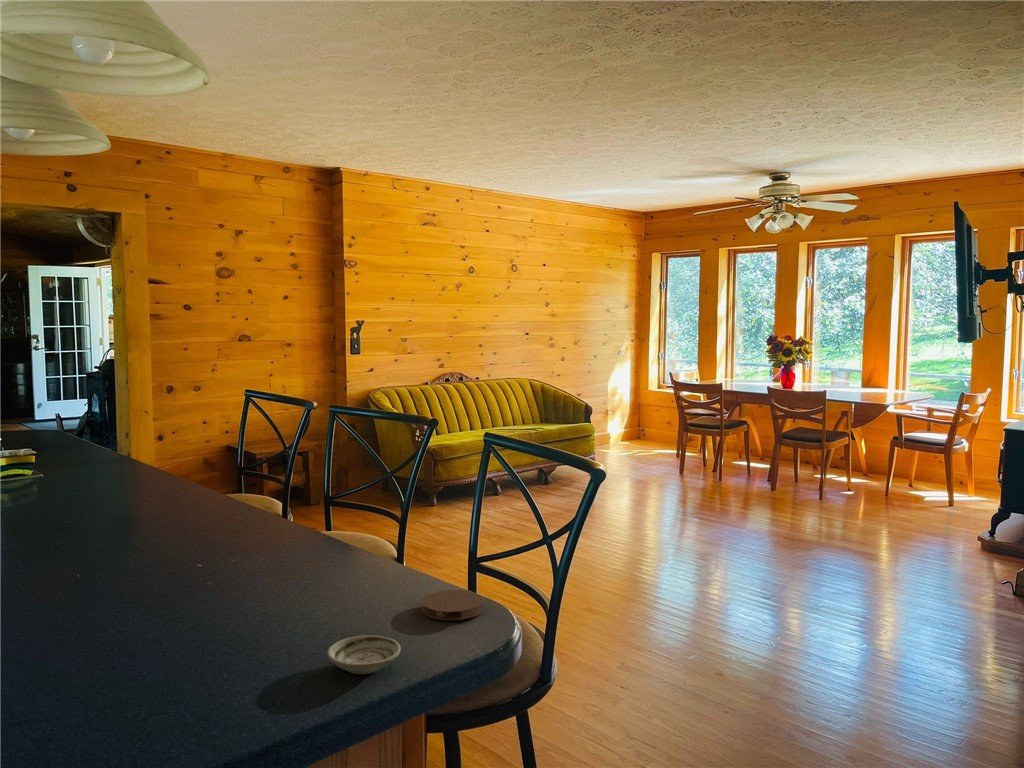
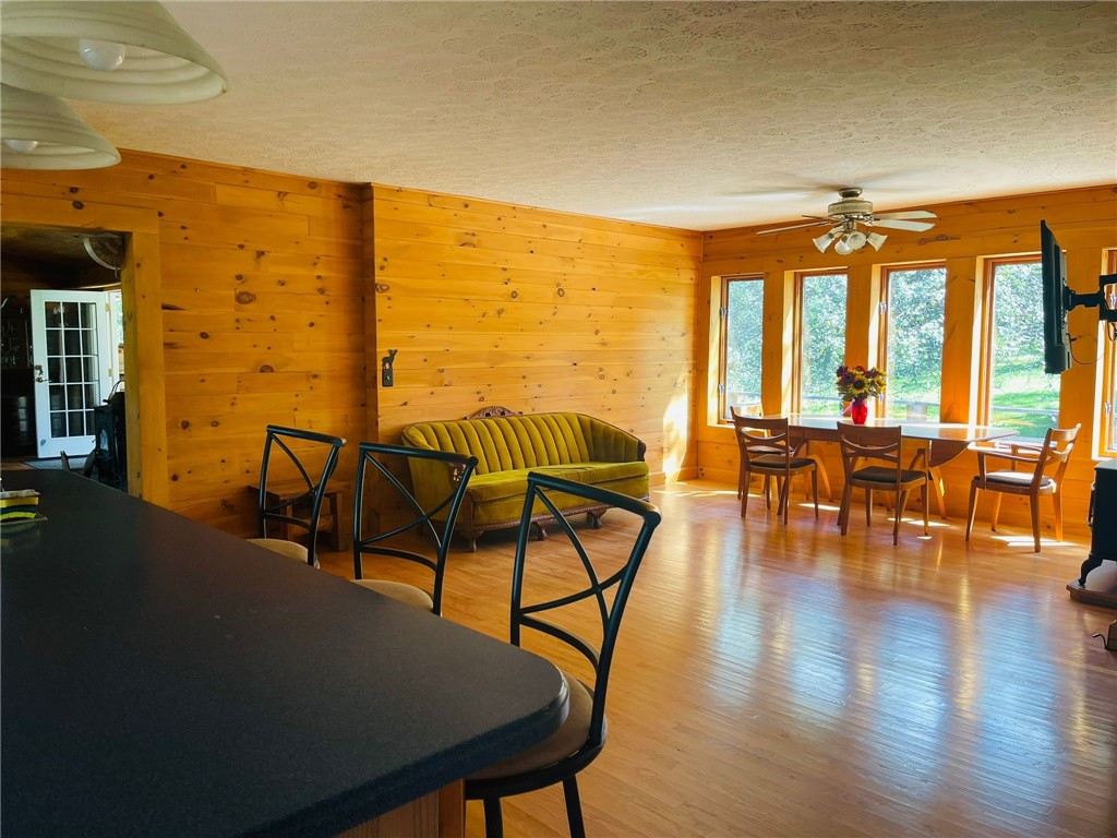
- saucer (364, 657)
- coaster (452, 604)
